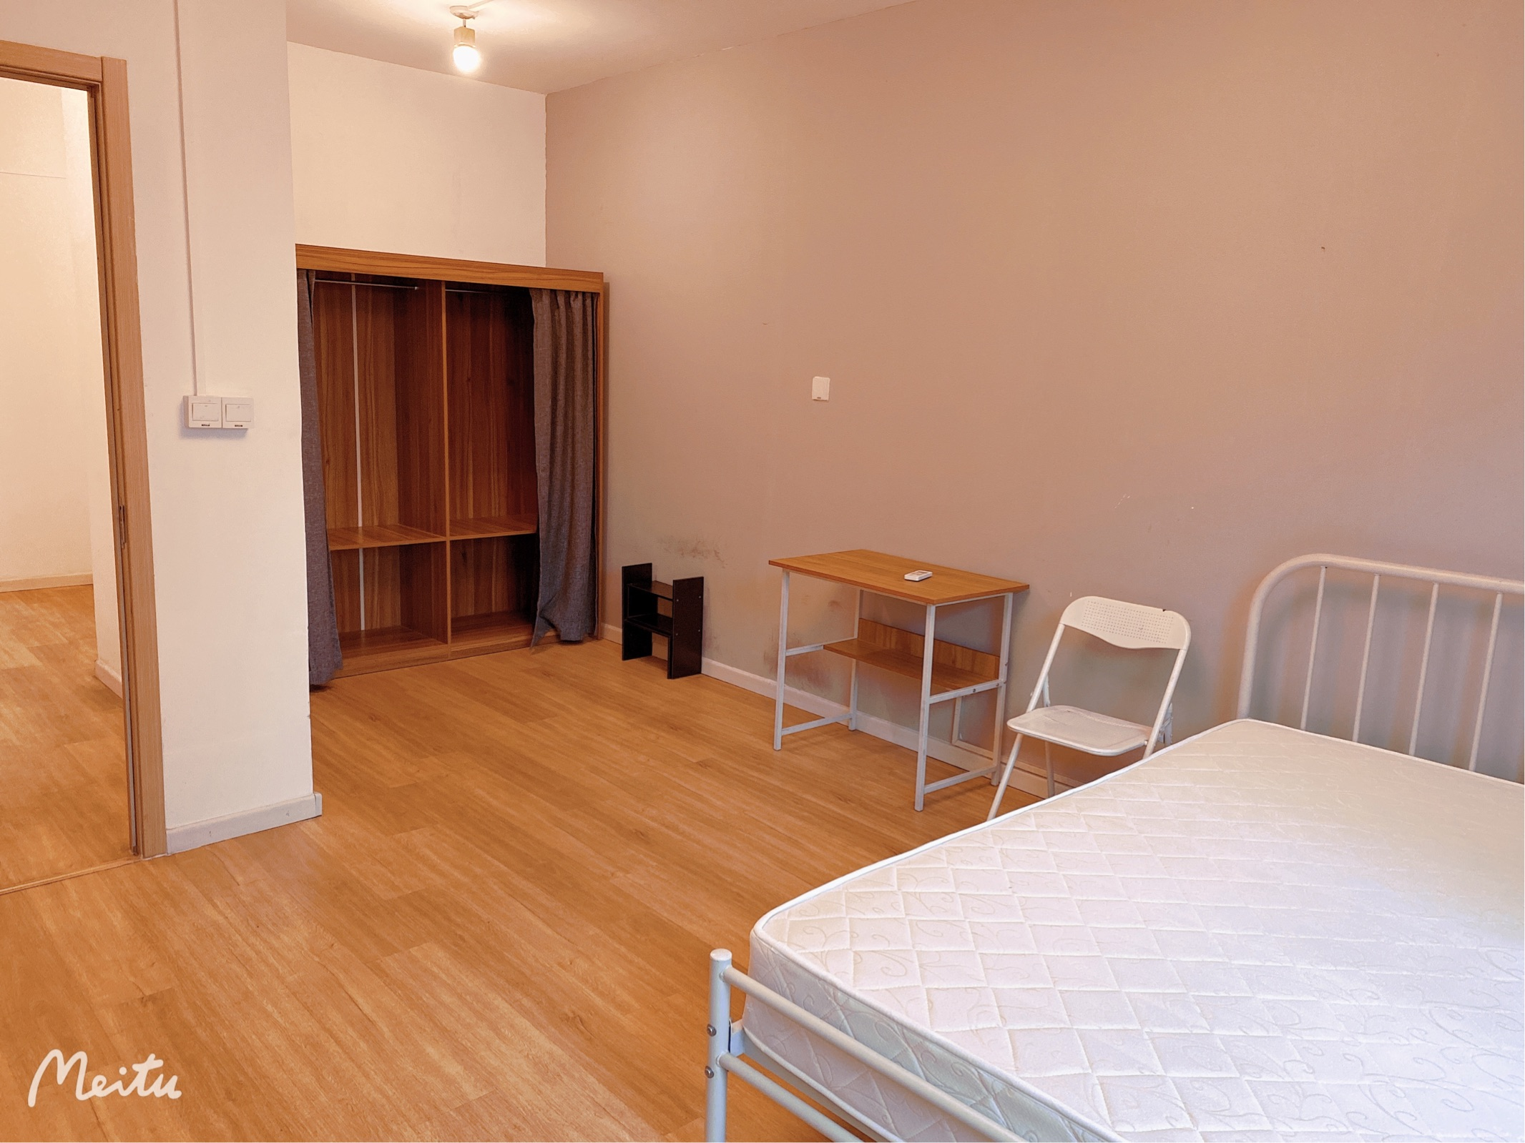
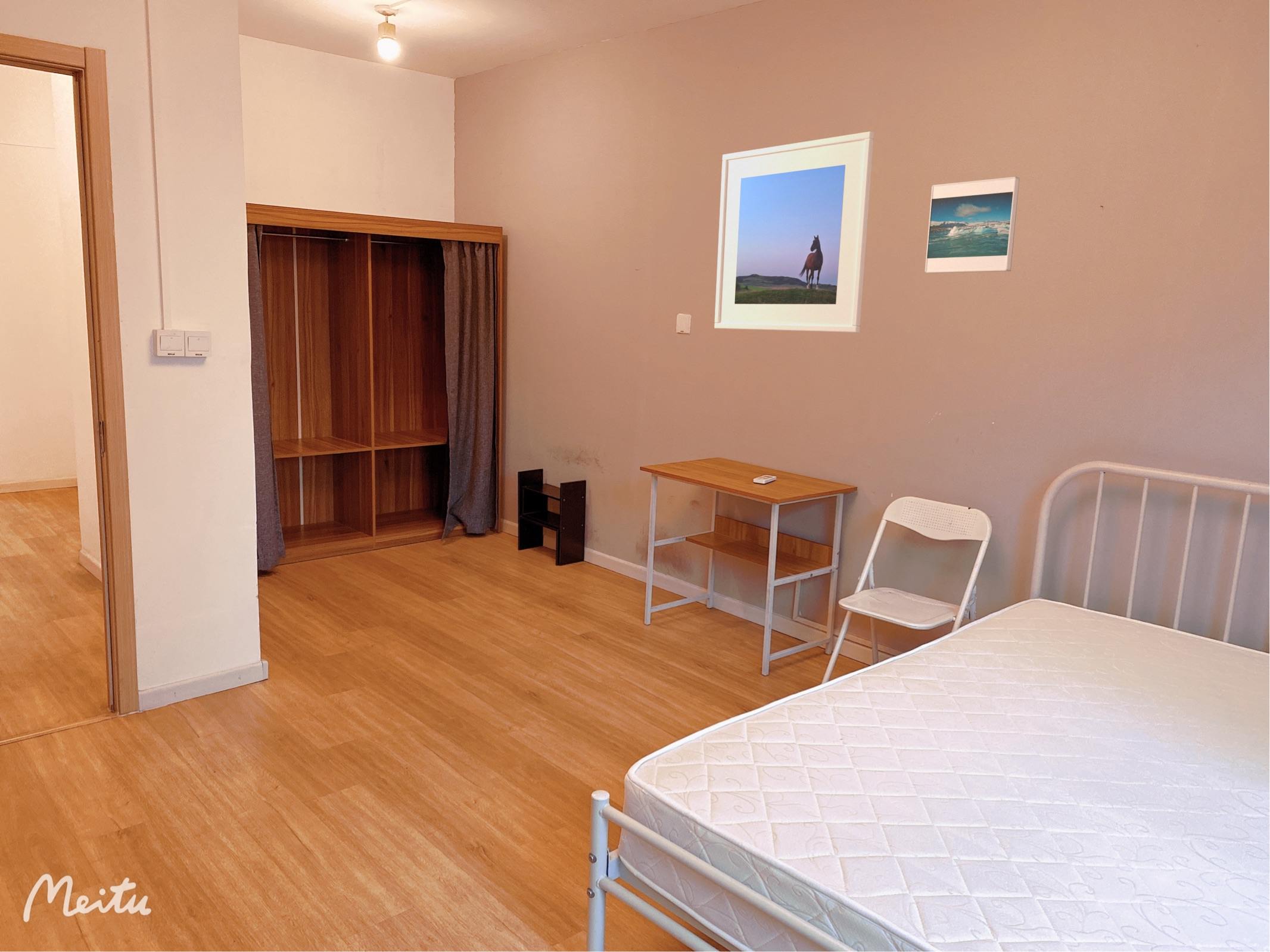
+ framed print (787, 239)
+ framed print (970, 227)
